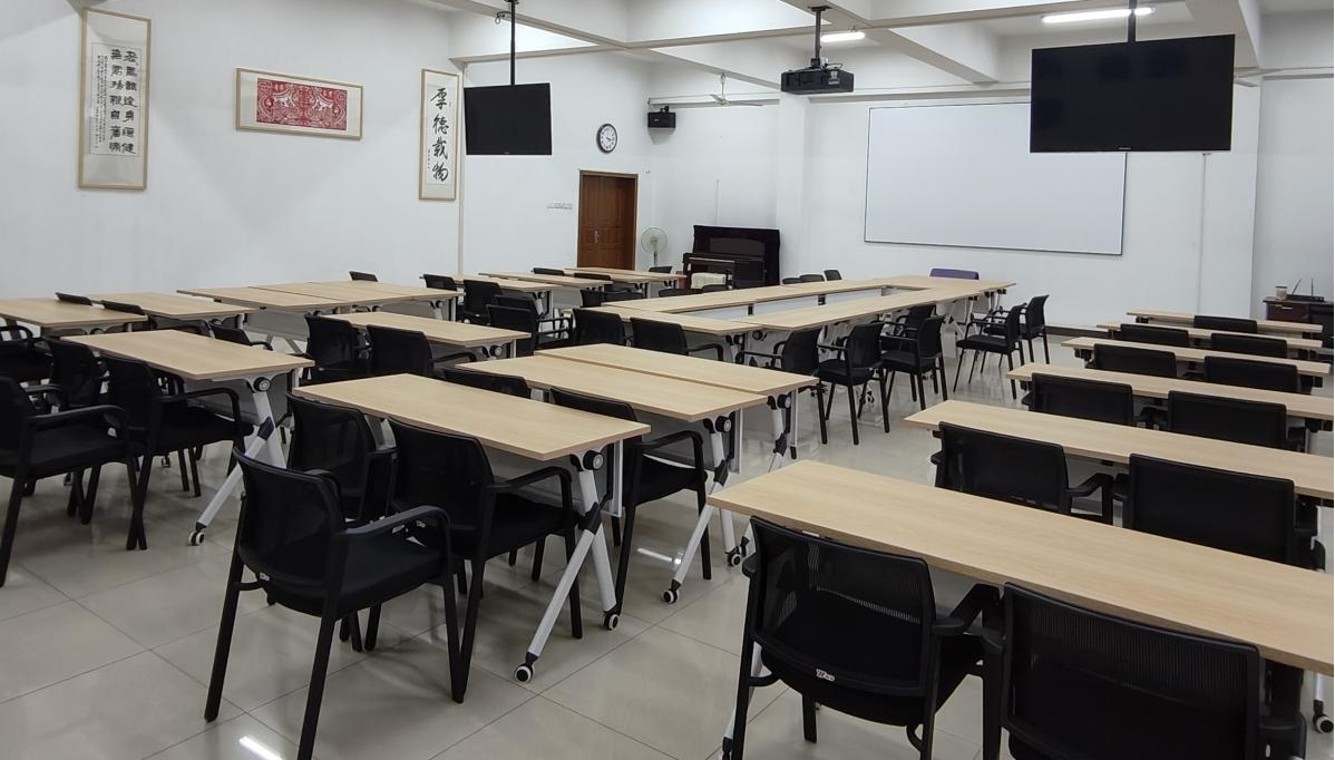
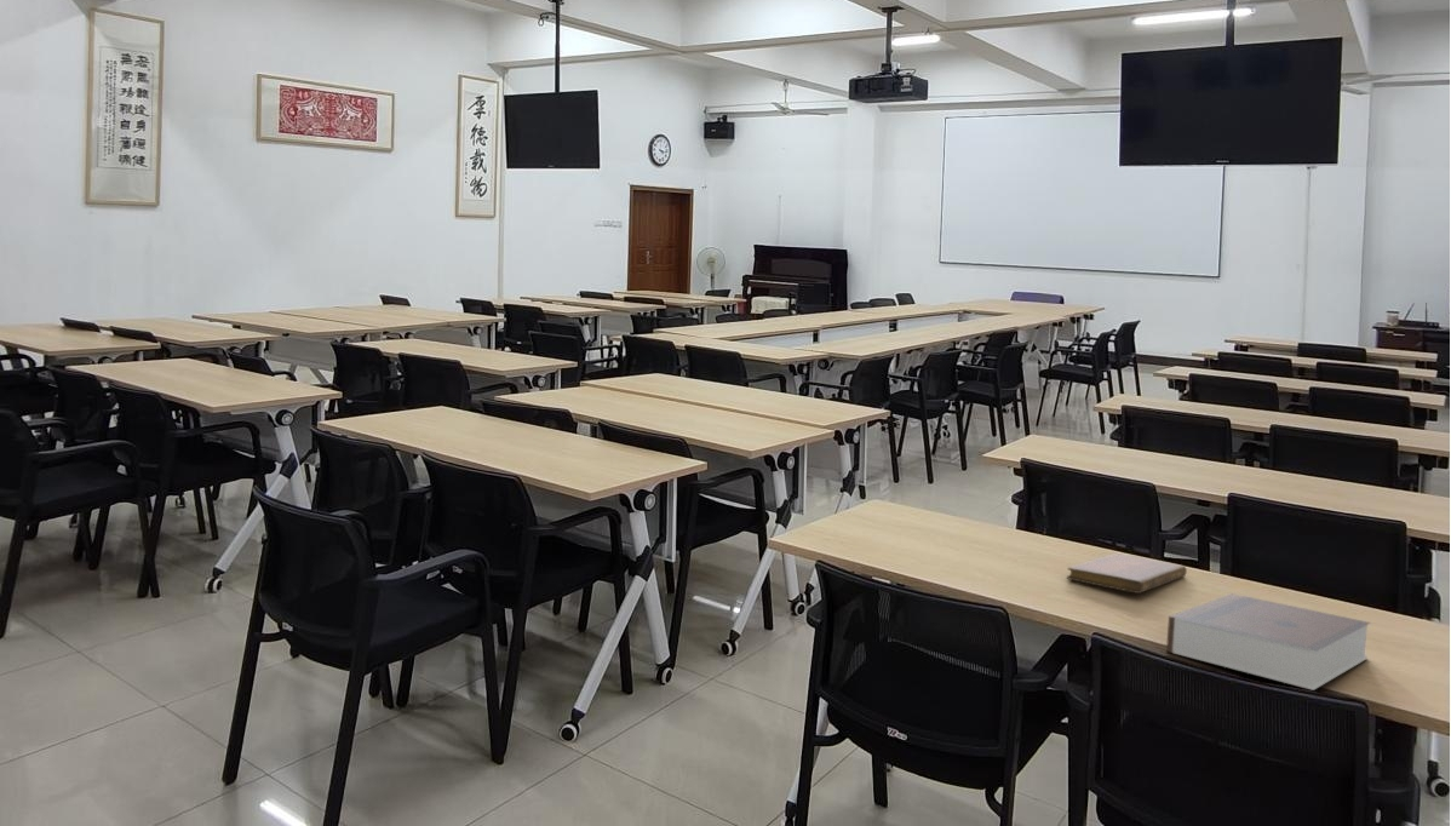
+ book (1268, 637)
+ notebook (1126, 572)
